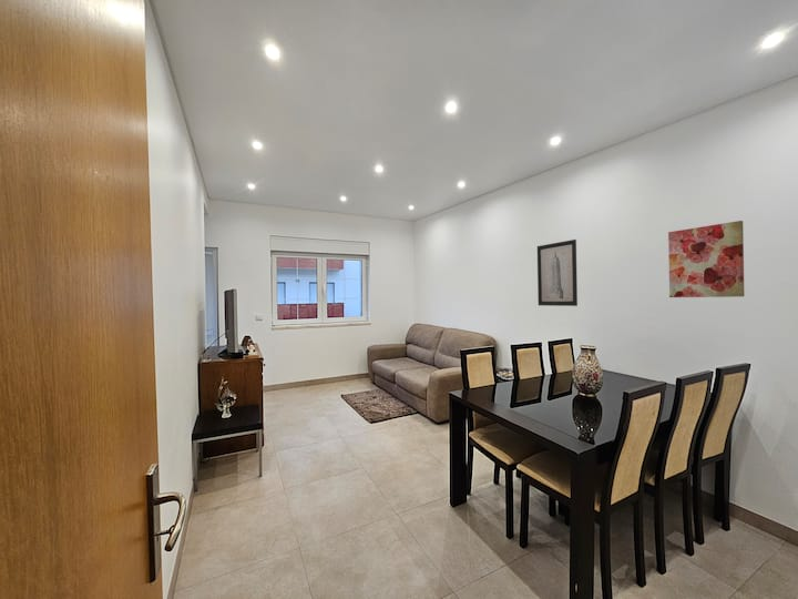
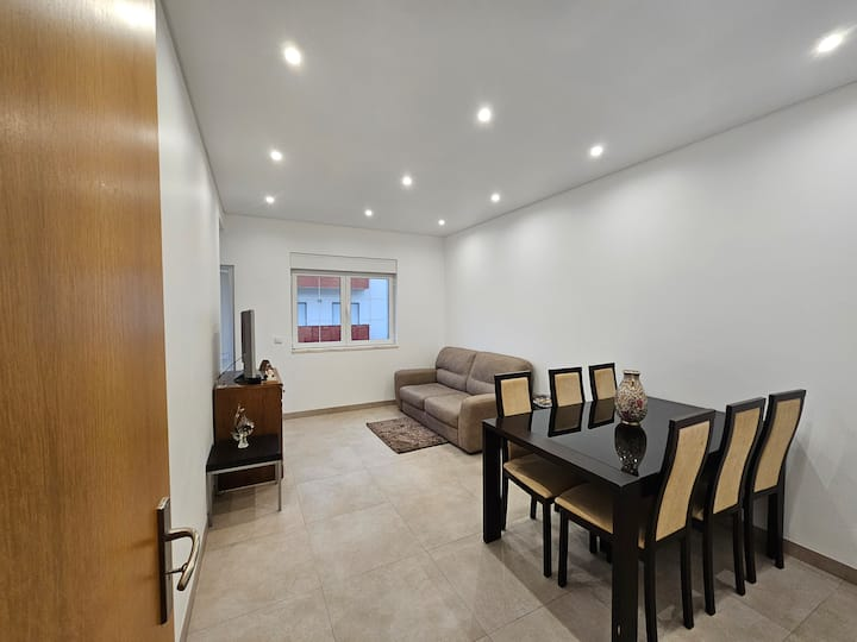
- wall art (703, 262)
- wall art (555, 274)
